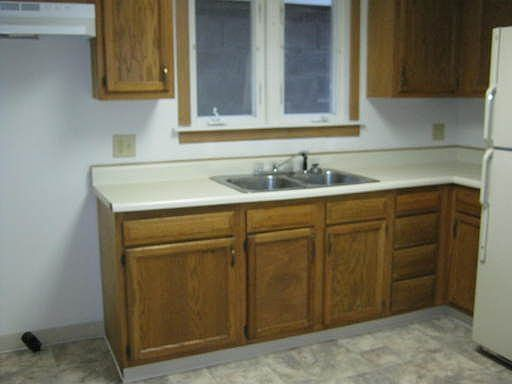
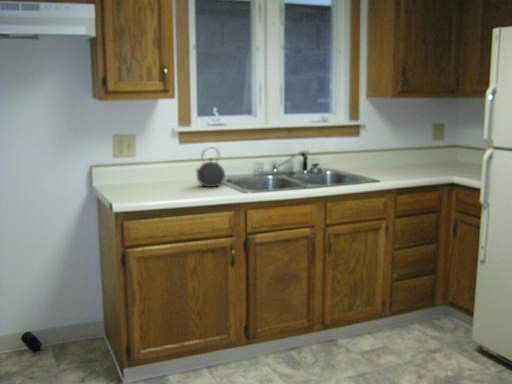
+ kettle (208, 167)
